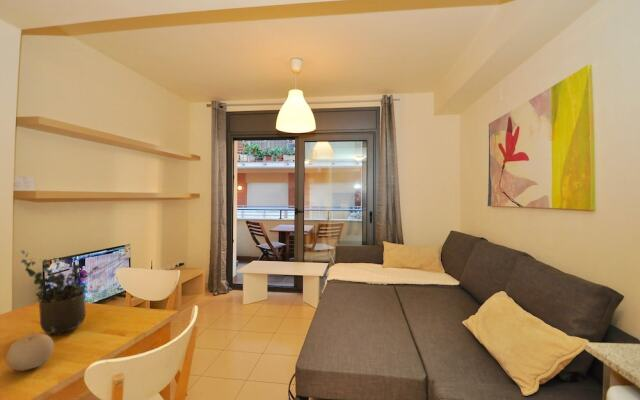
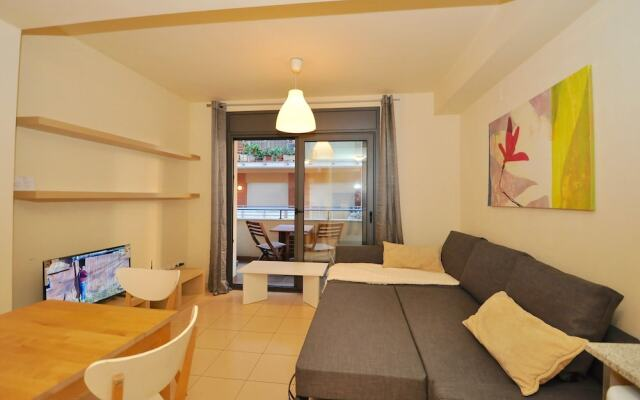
- potted plant (57, 289)
- fruit (30, 351)
